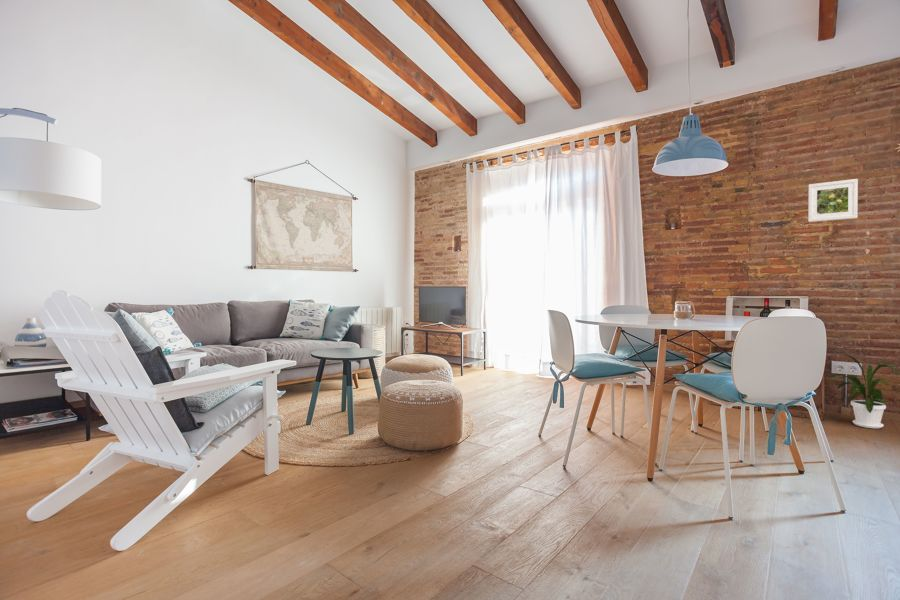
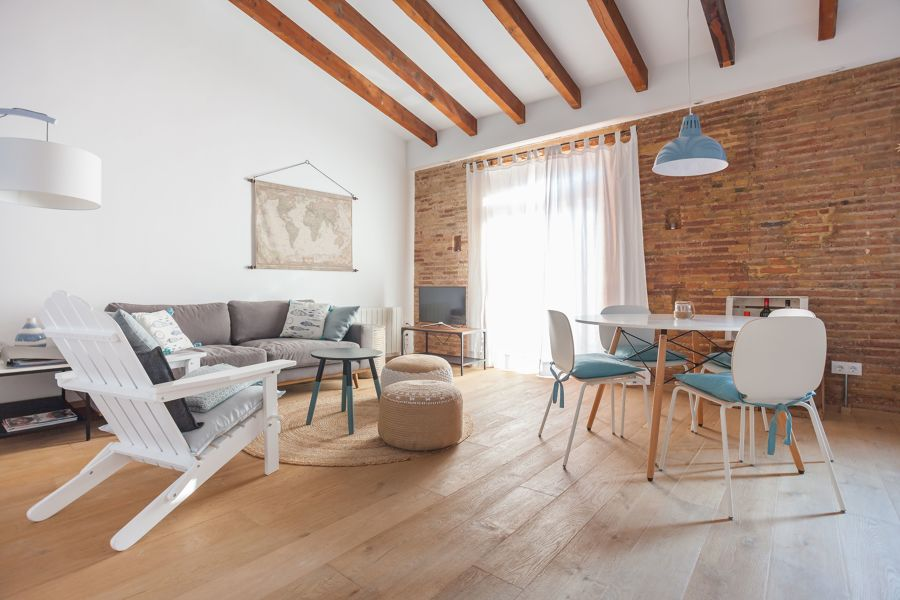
- house plant (865, 390)
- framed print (832, 200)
